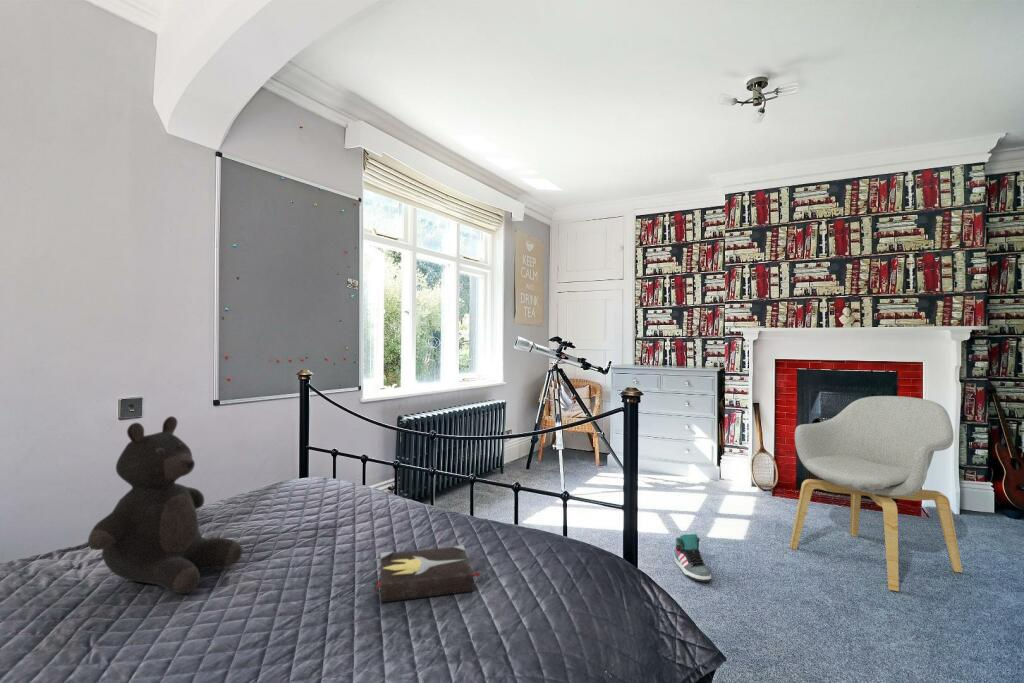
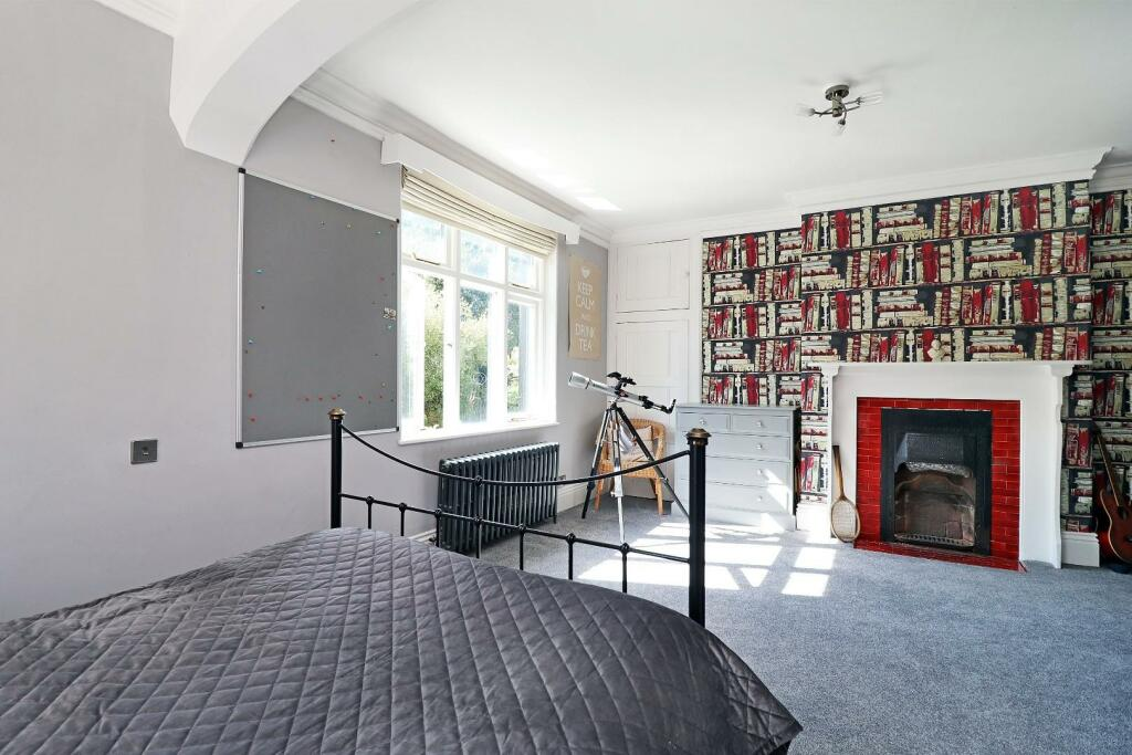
- sneaker (692, 553)
- hardback book (425, 570)
- armchair (874, 479)
- teddy bear (174, 498)
